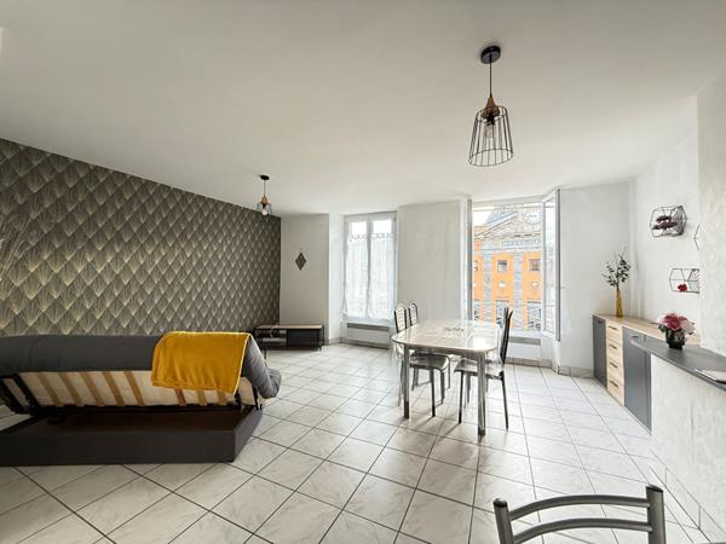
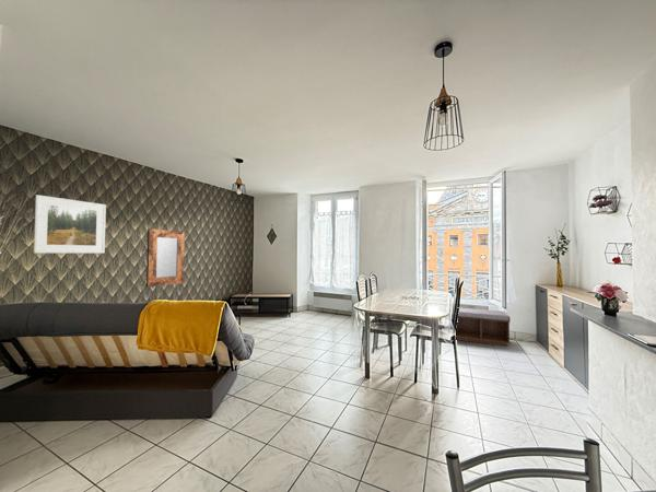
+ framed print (73, 226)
+ home mirror (166, 257)
+ bench (479, 325)
